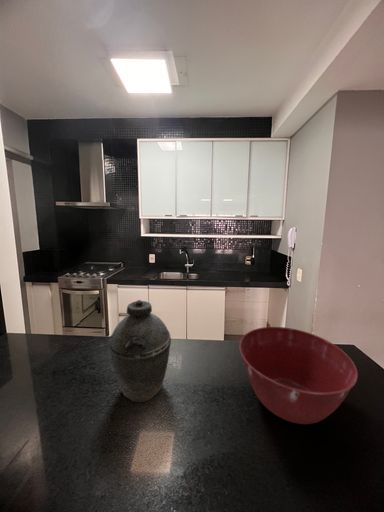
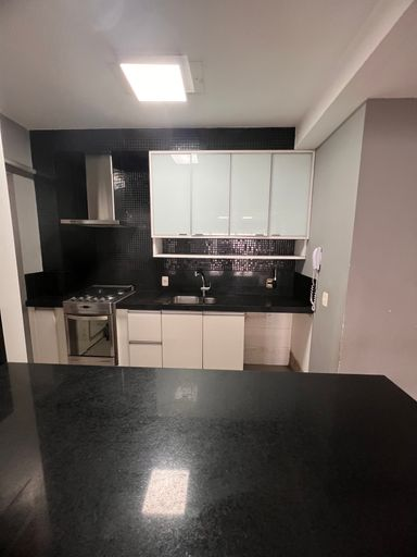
- kettle (141, 345)
- mixing bowl (289, 376)
